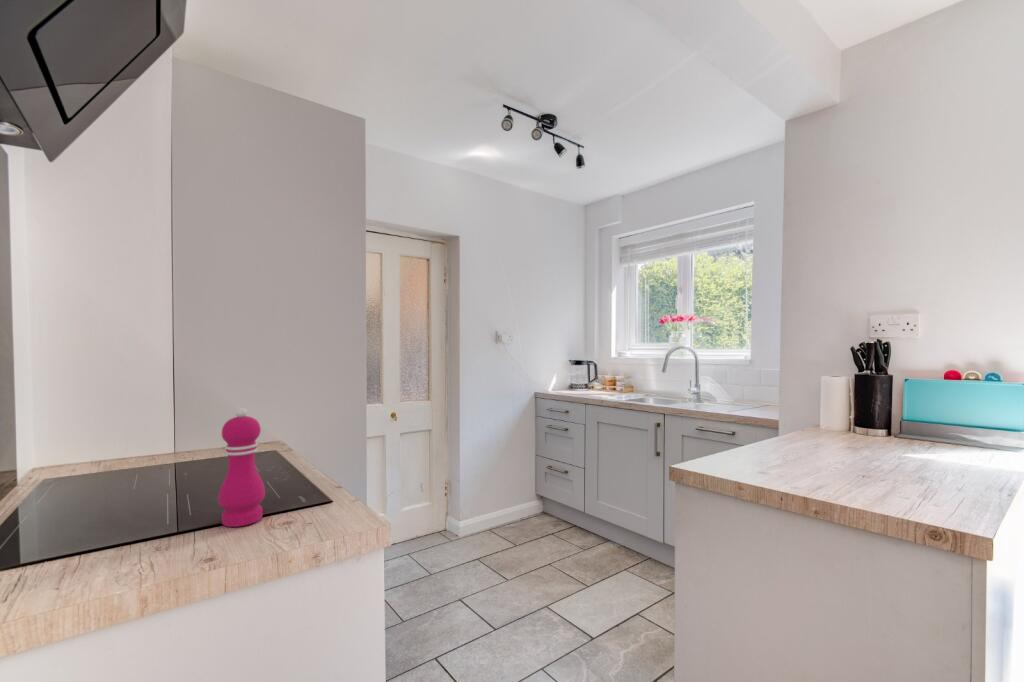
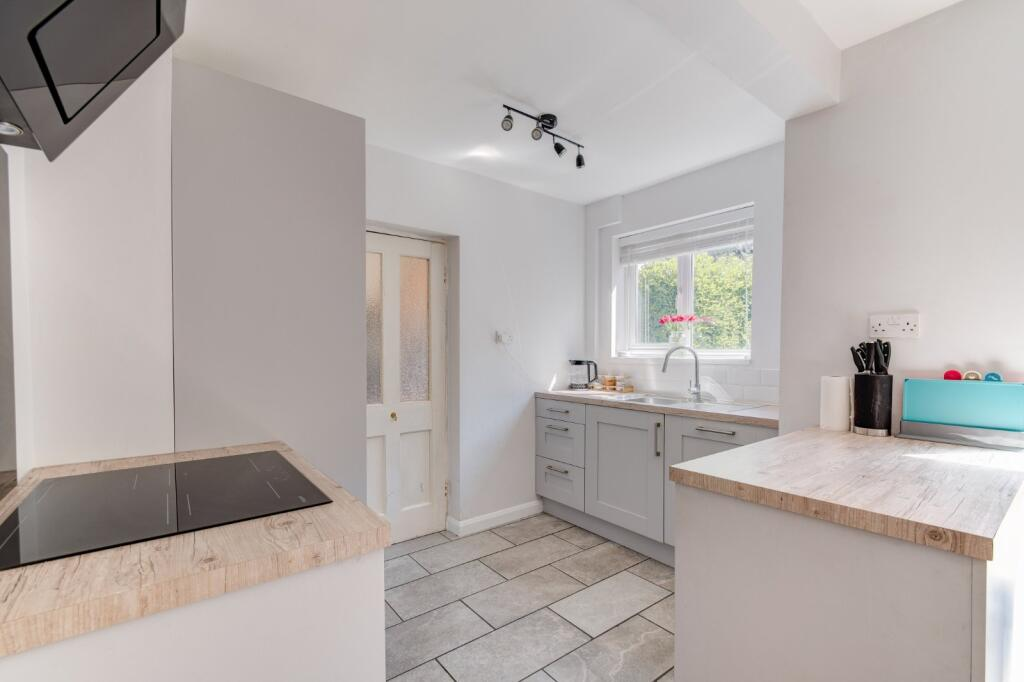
- pepper mill (241, 463)
